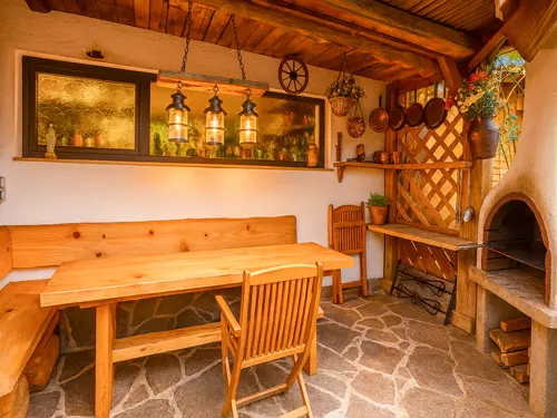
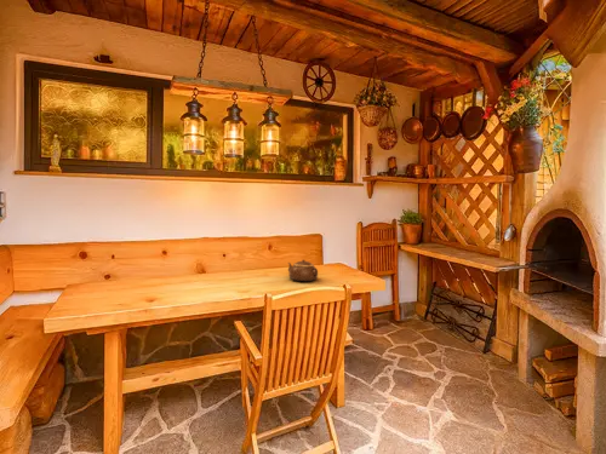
+ teapot (302, 269)
